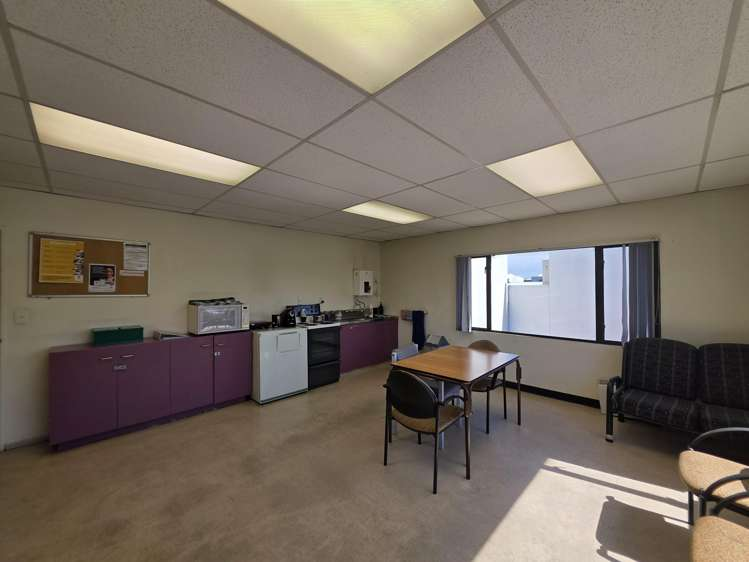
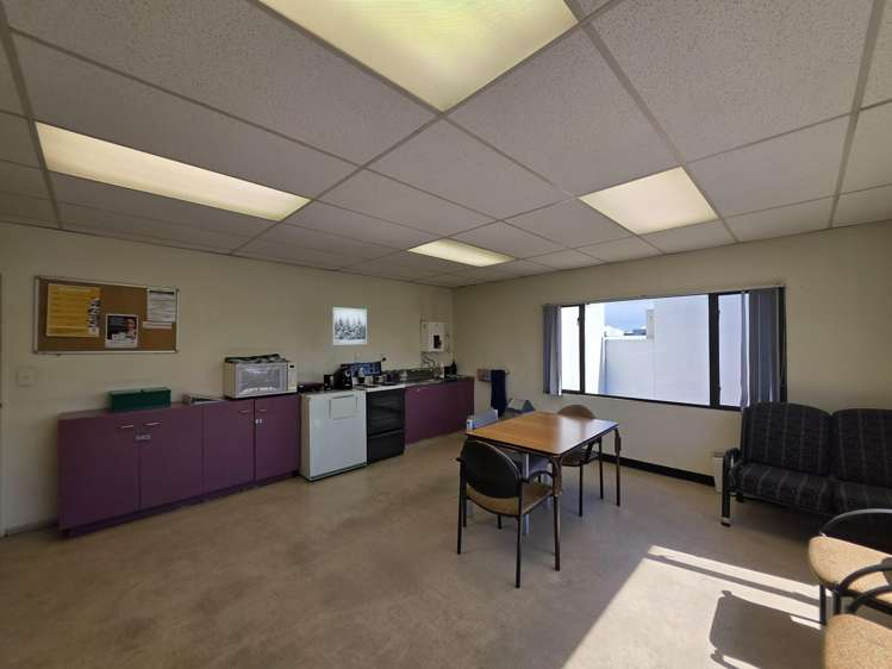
+ wall art (350, 326)
